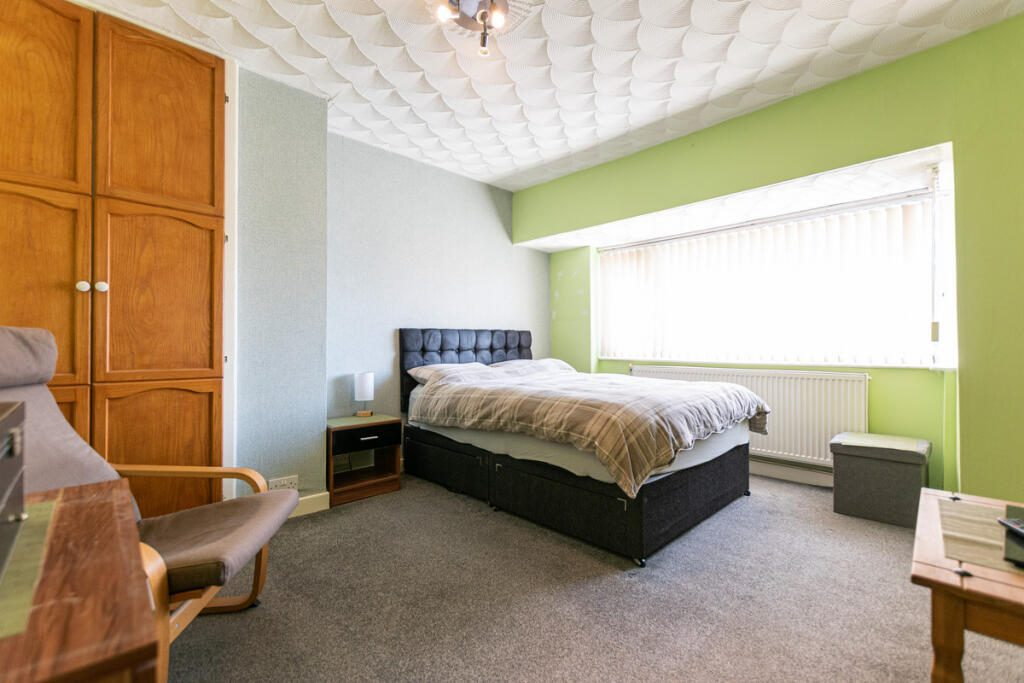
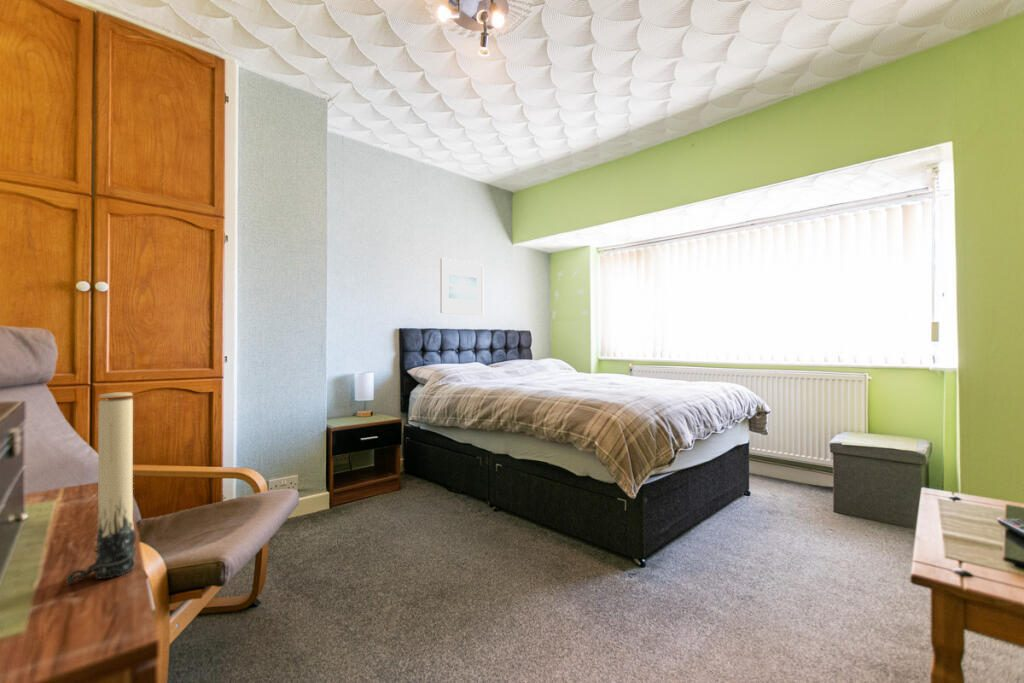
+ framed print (462, 287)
+ candle (102, 483)
